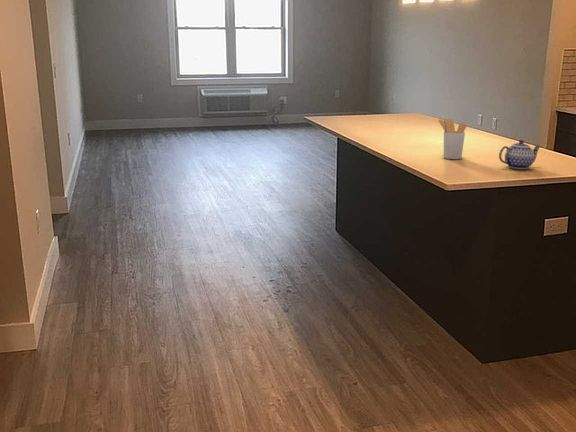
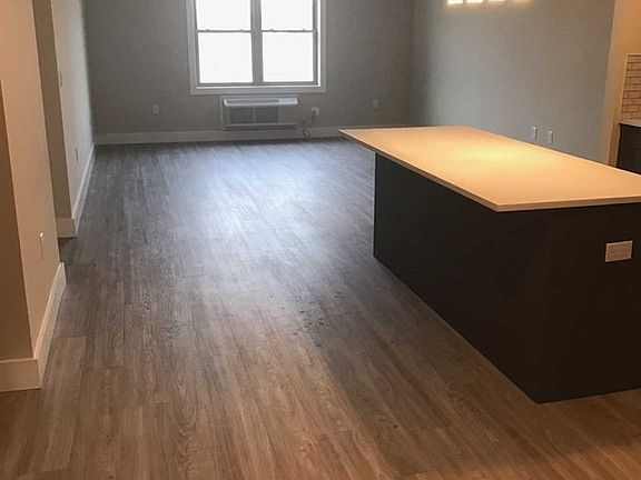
- teapot (519, 154)
- utensil holder (450, 137)
